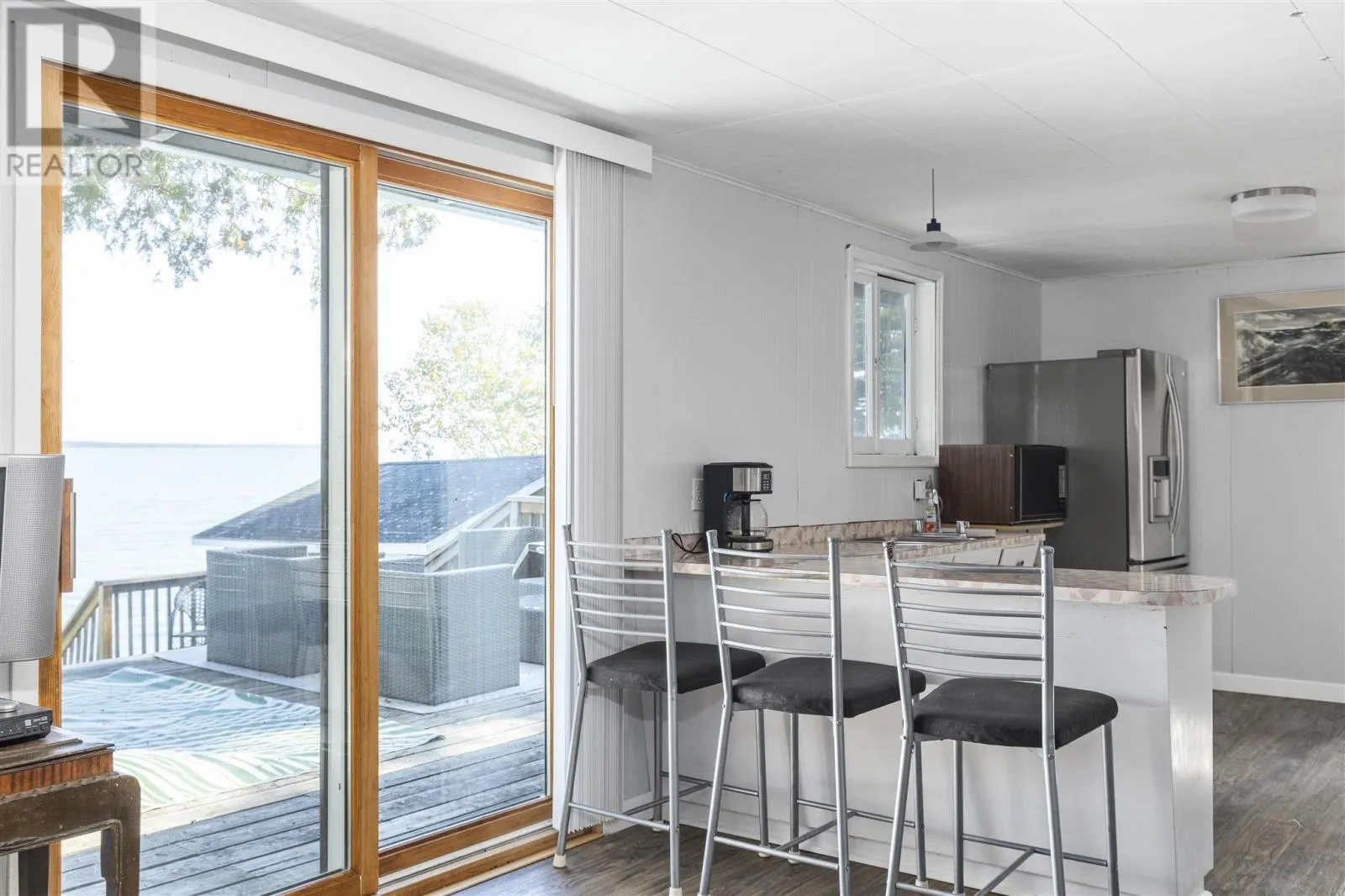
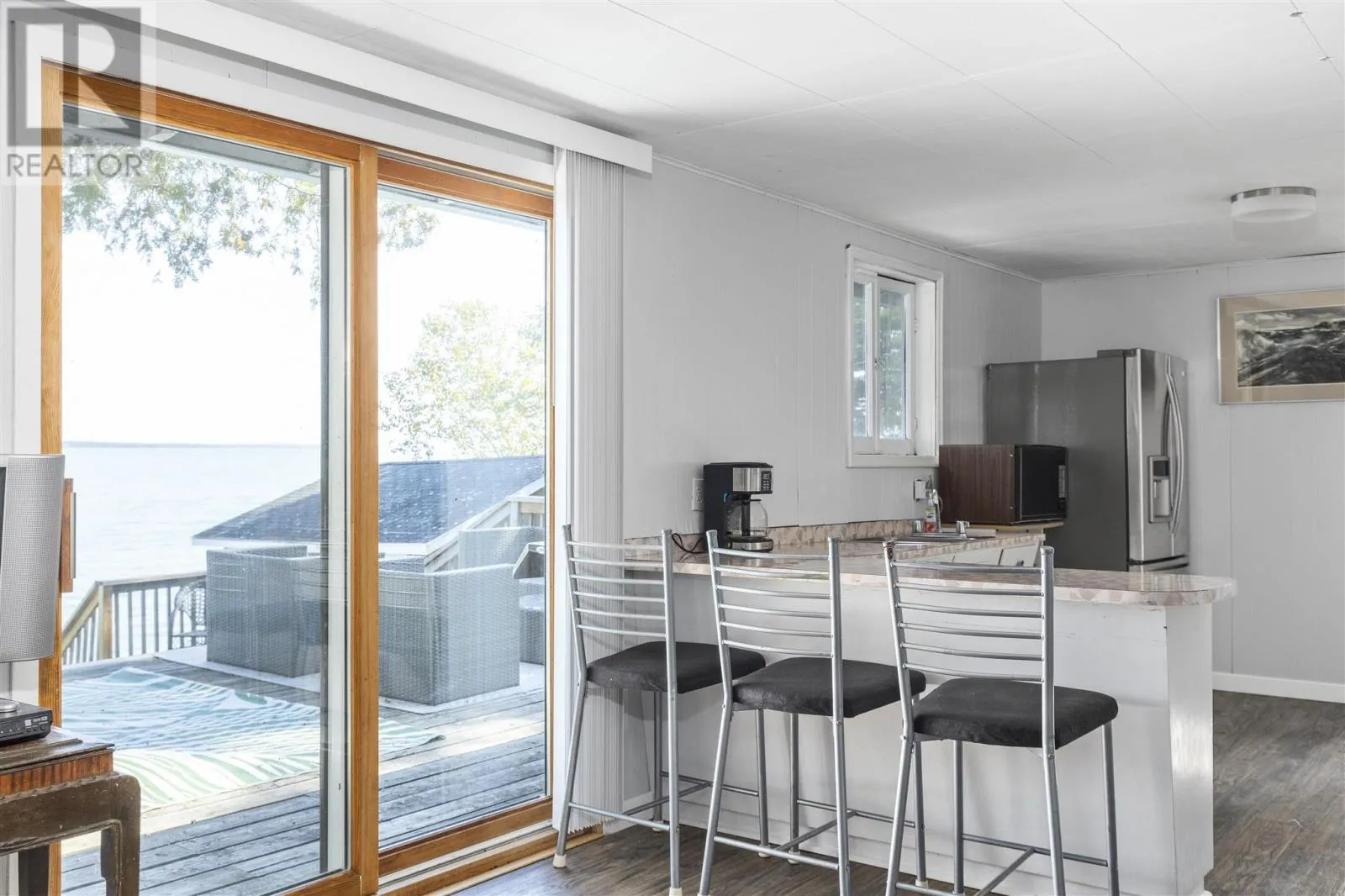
- pendant light (933, 208)
